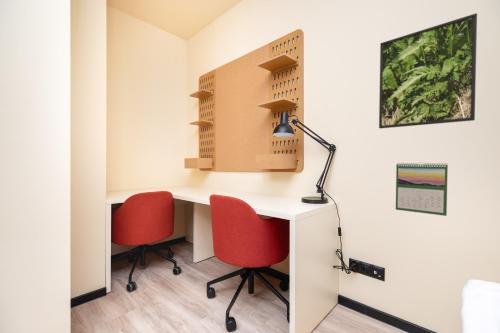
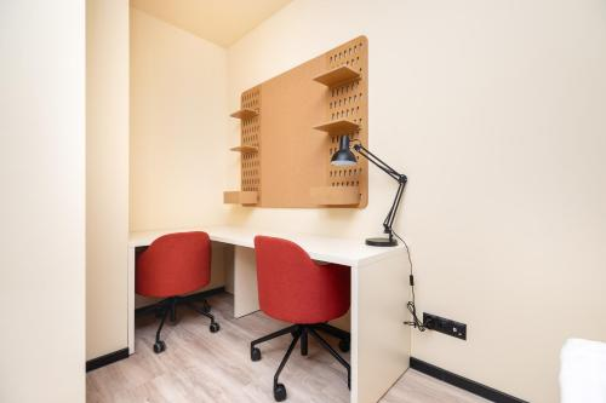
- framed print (422, 77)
- calendar (420, 187)
